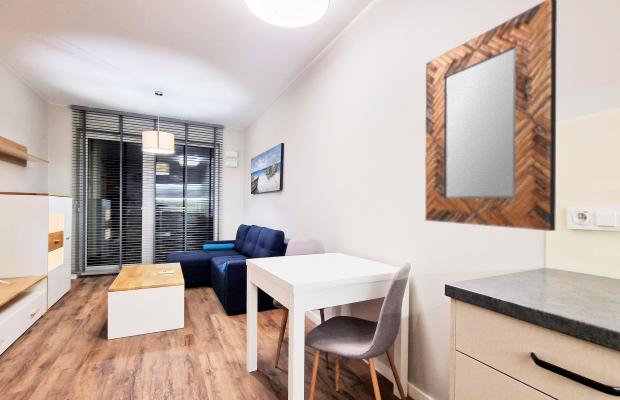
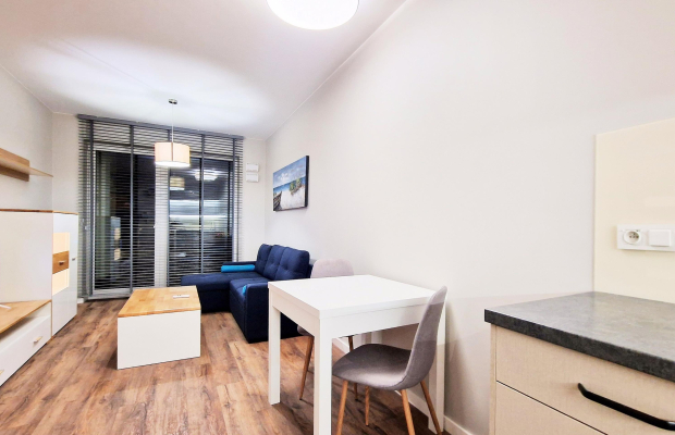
- home mirror (478, 131)
